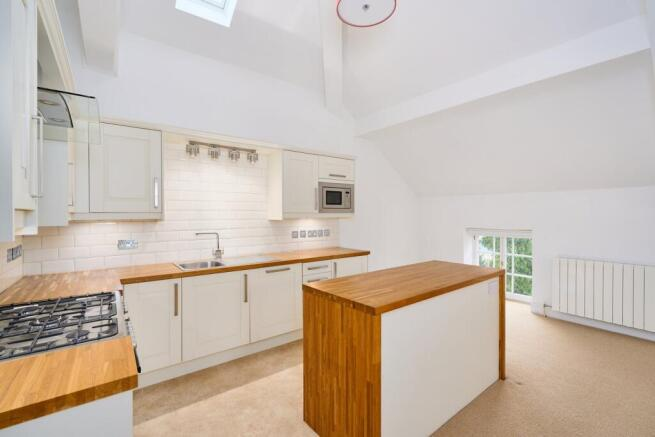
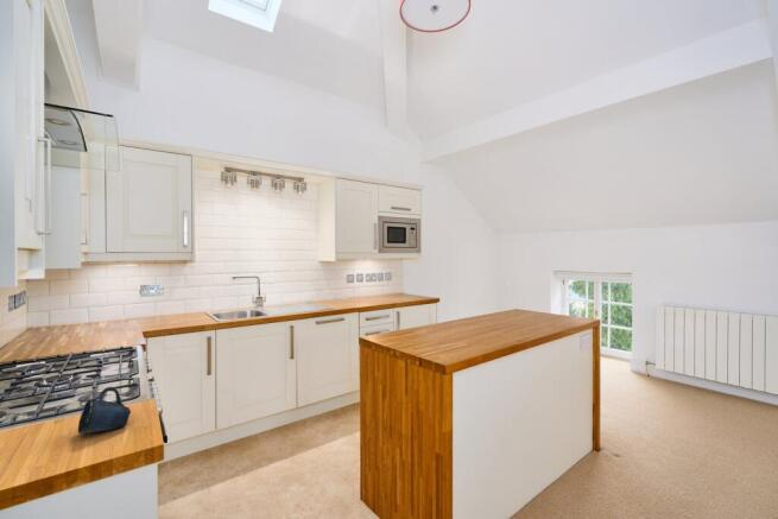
+ mug (105, 409)
